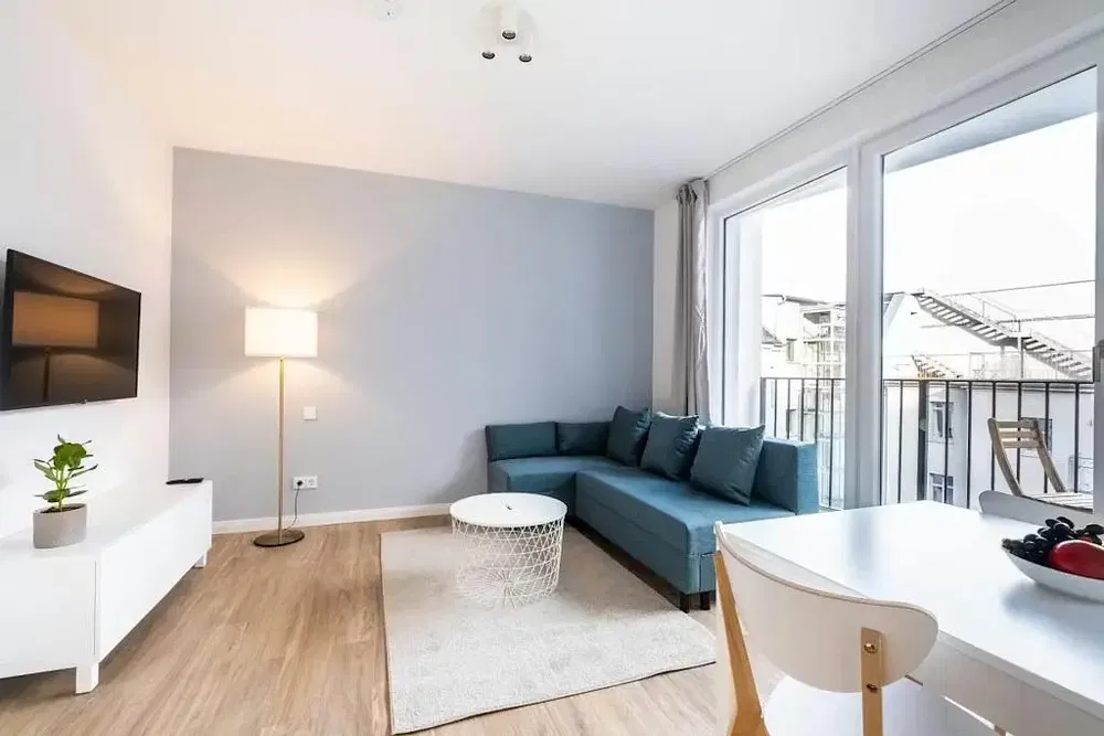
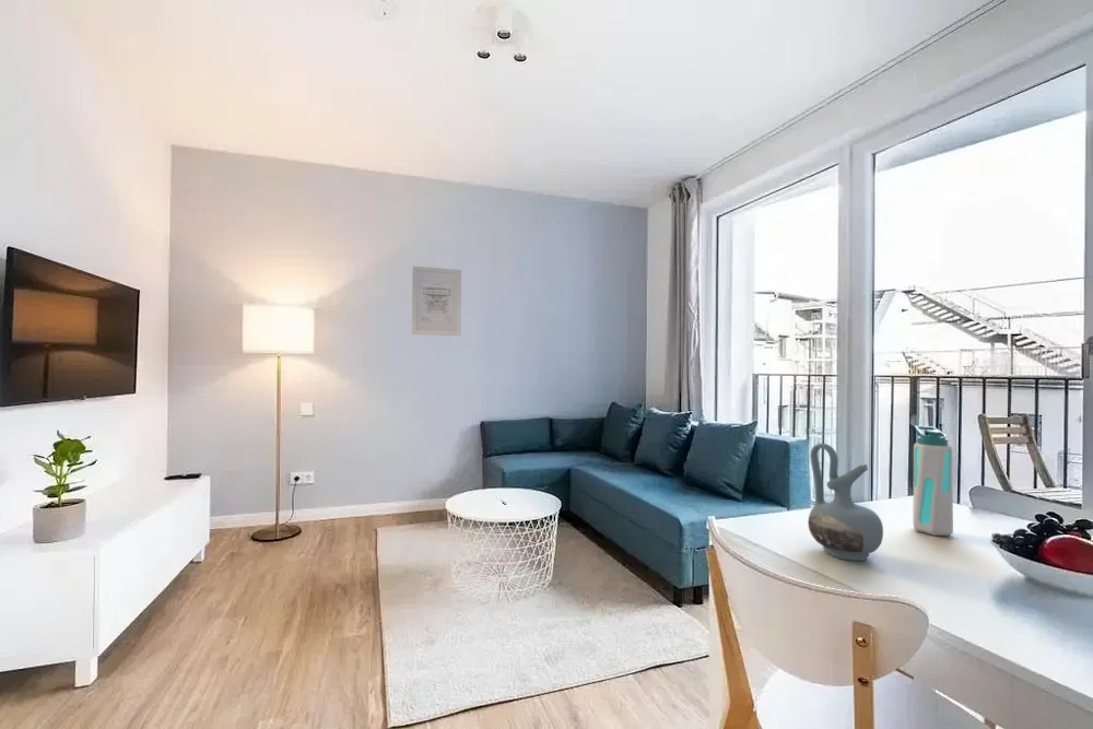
+ wall art (436, 301)
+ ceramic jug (844, 499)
+ water bottle (930, 479)
